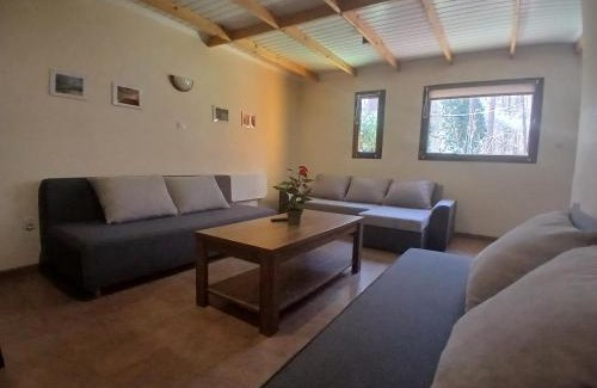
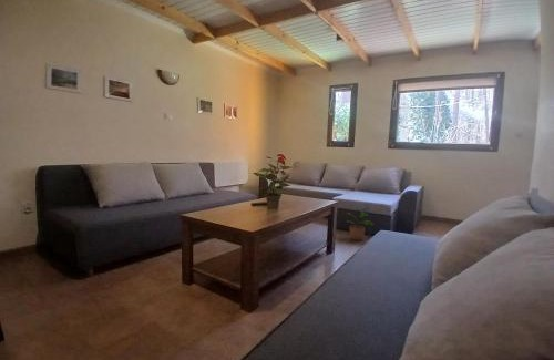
+ potted plant (358, 222)
